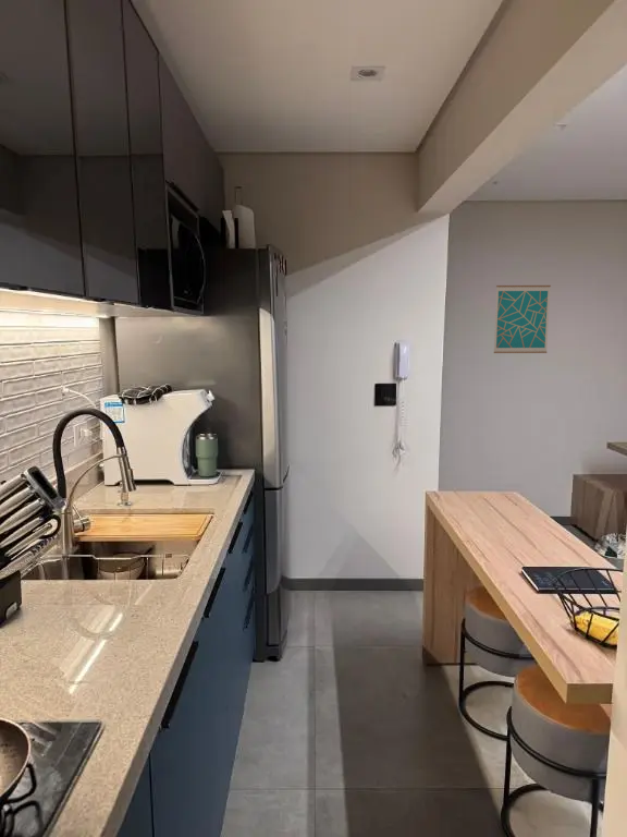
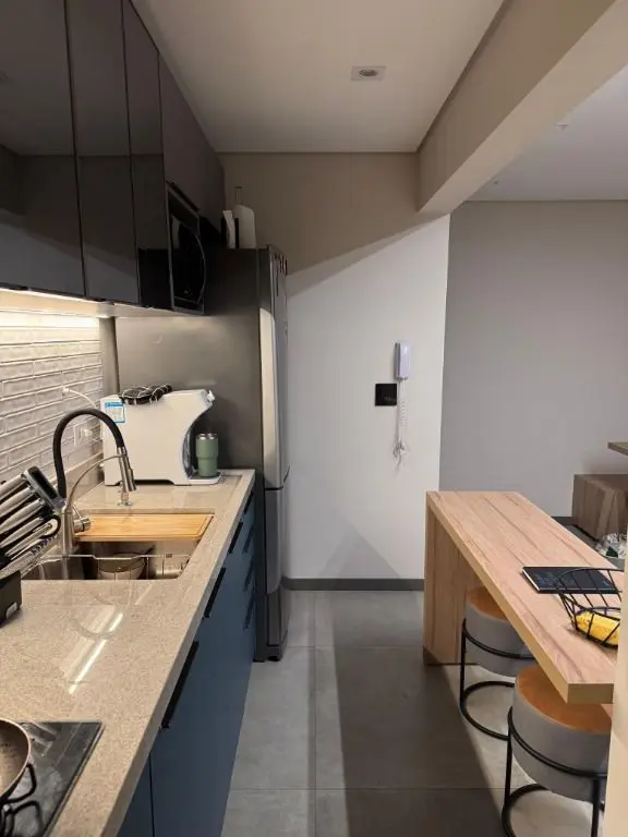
- wall art (521, 319)
